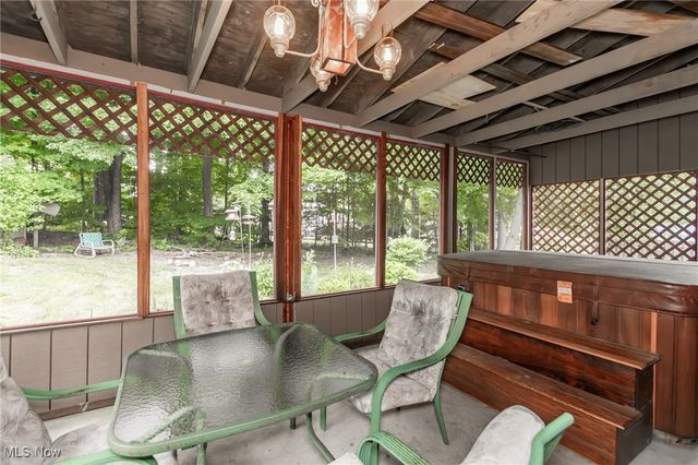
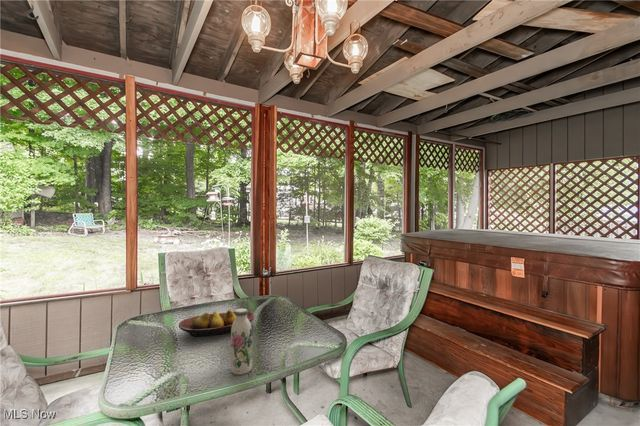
+ water bottle (241, 339)
+ fruit bowl (218, 320)
